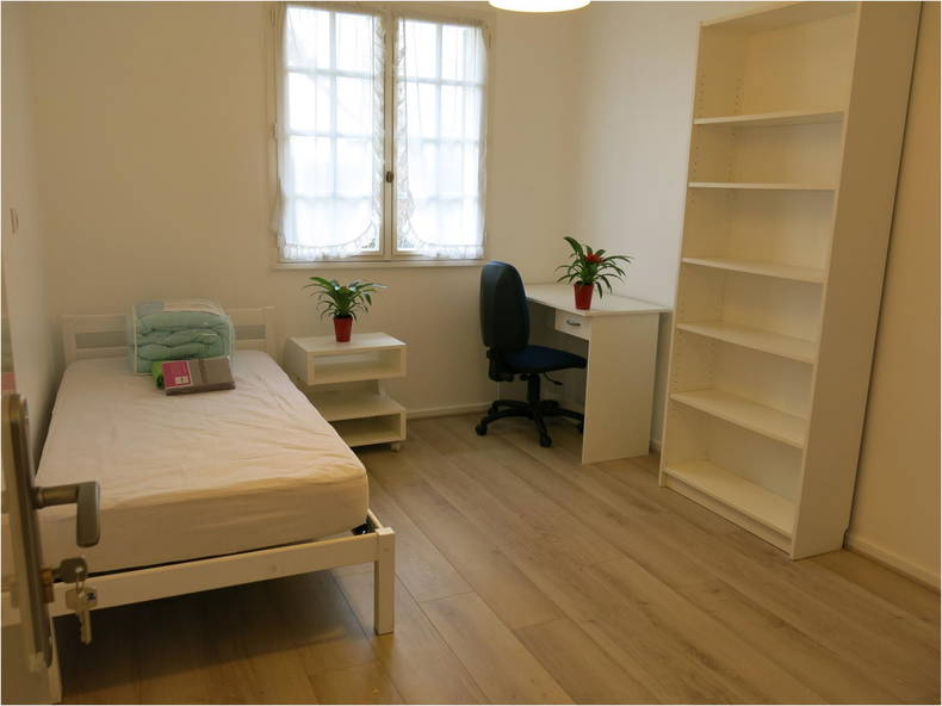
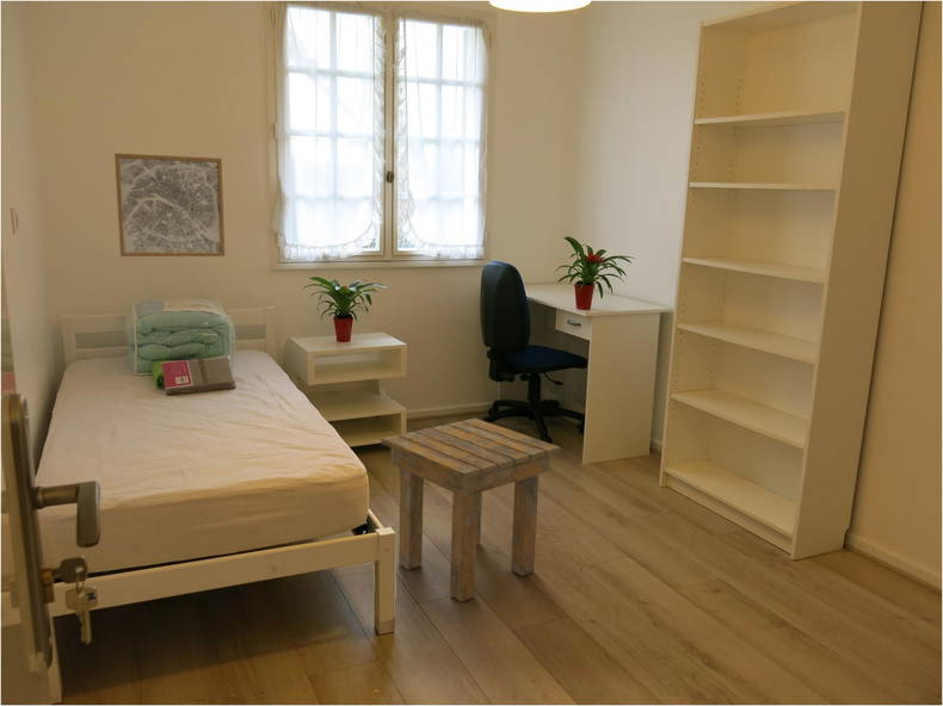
+ wall art (171, 206)
+ side table (468, 506)
